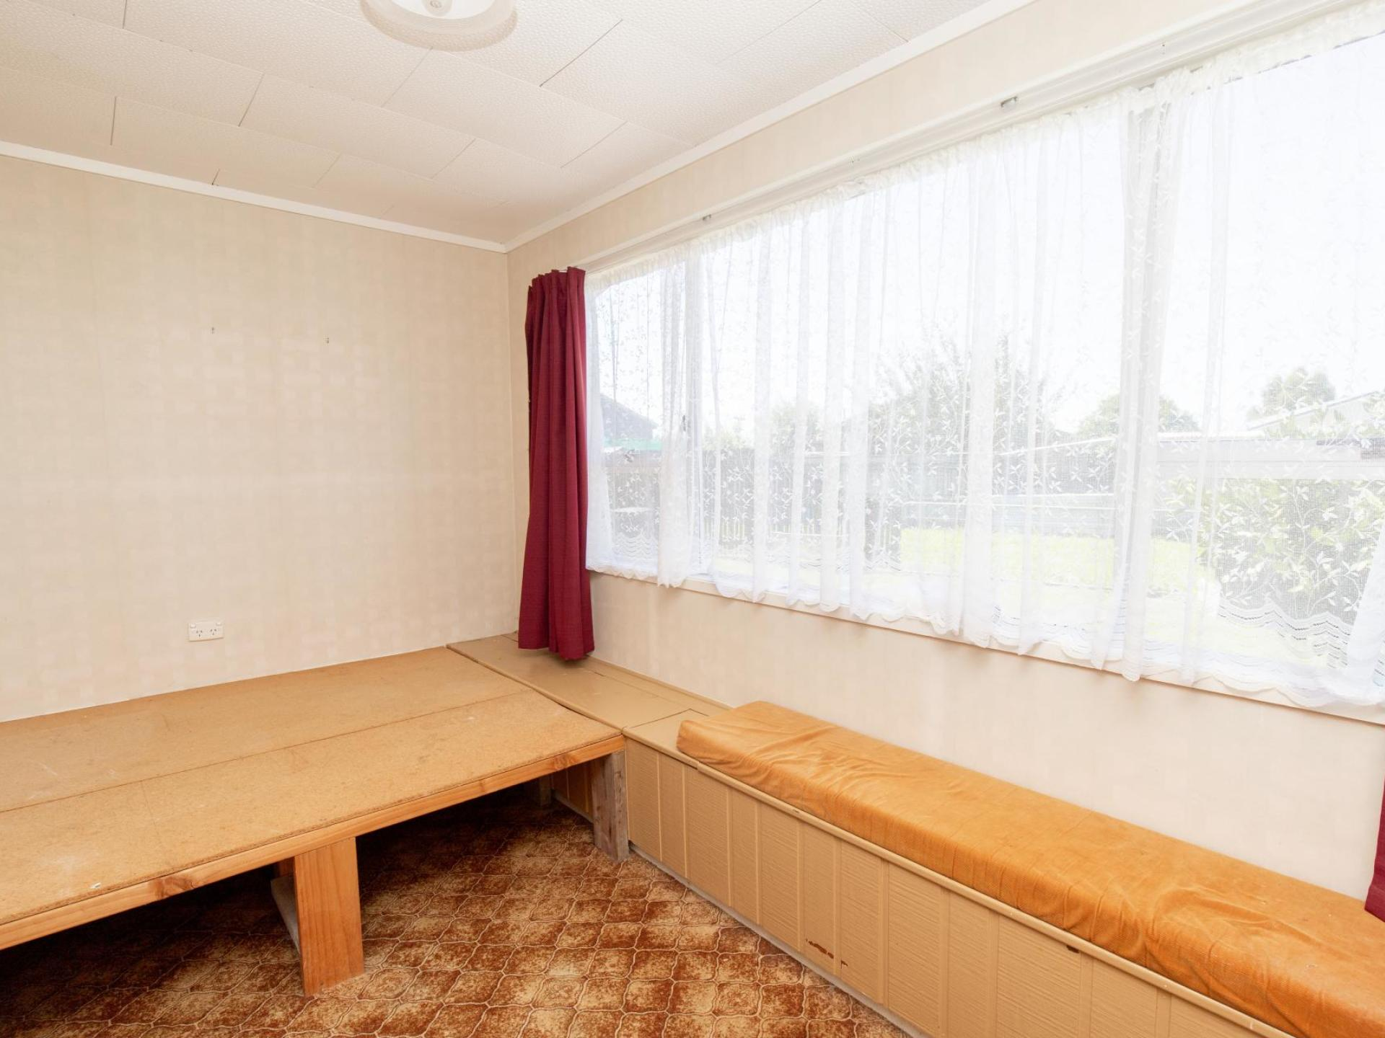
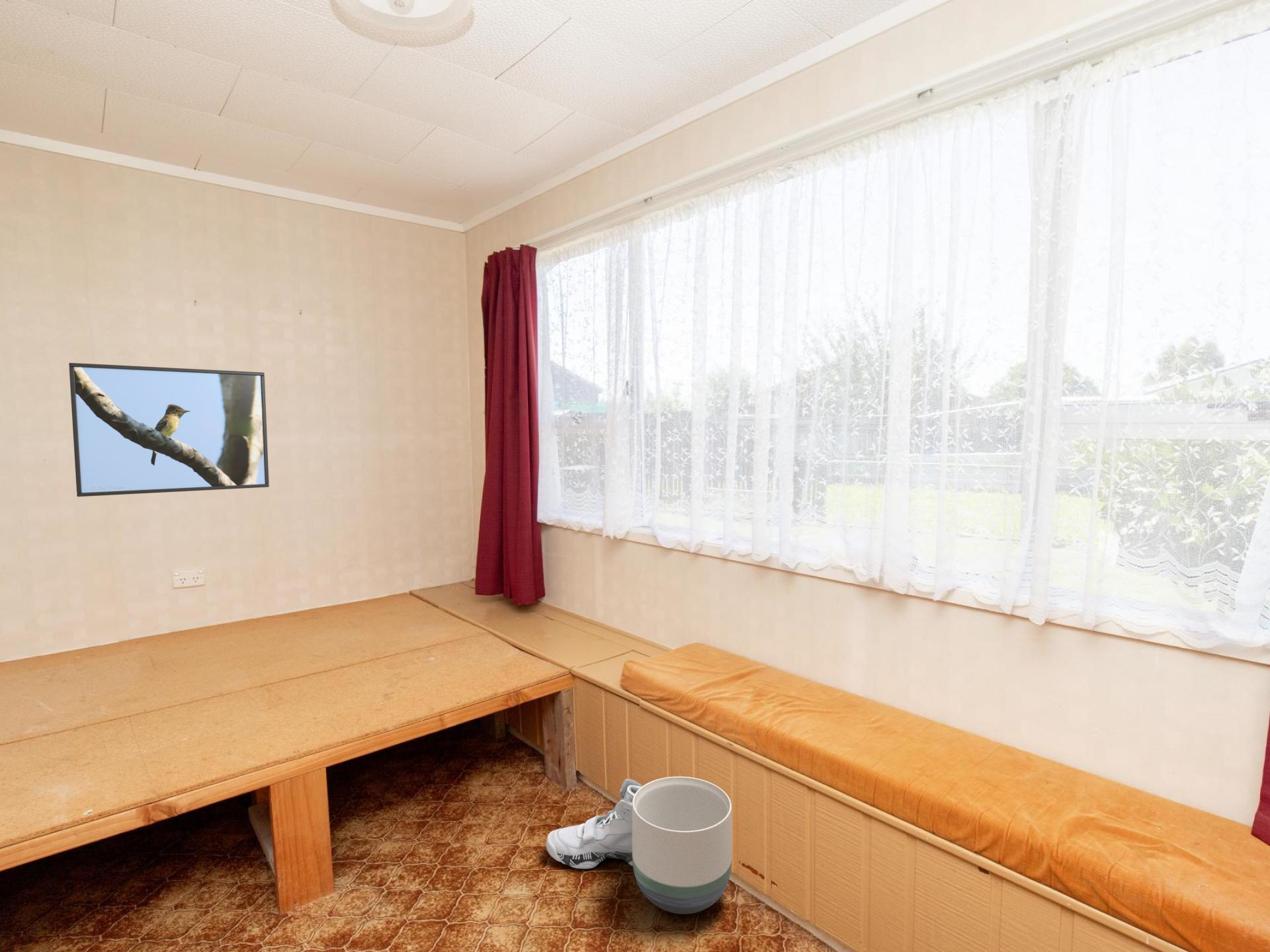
+ sneaker (609, 822)
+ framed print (177, 430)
+ planter (681, 850)
